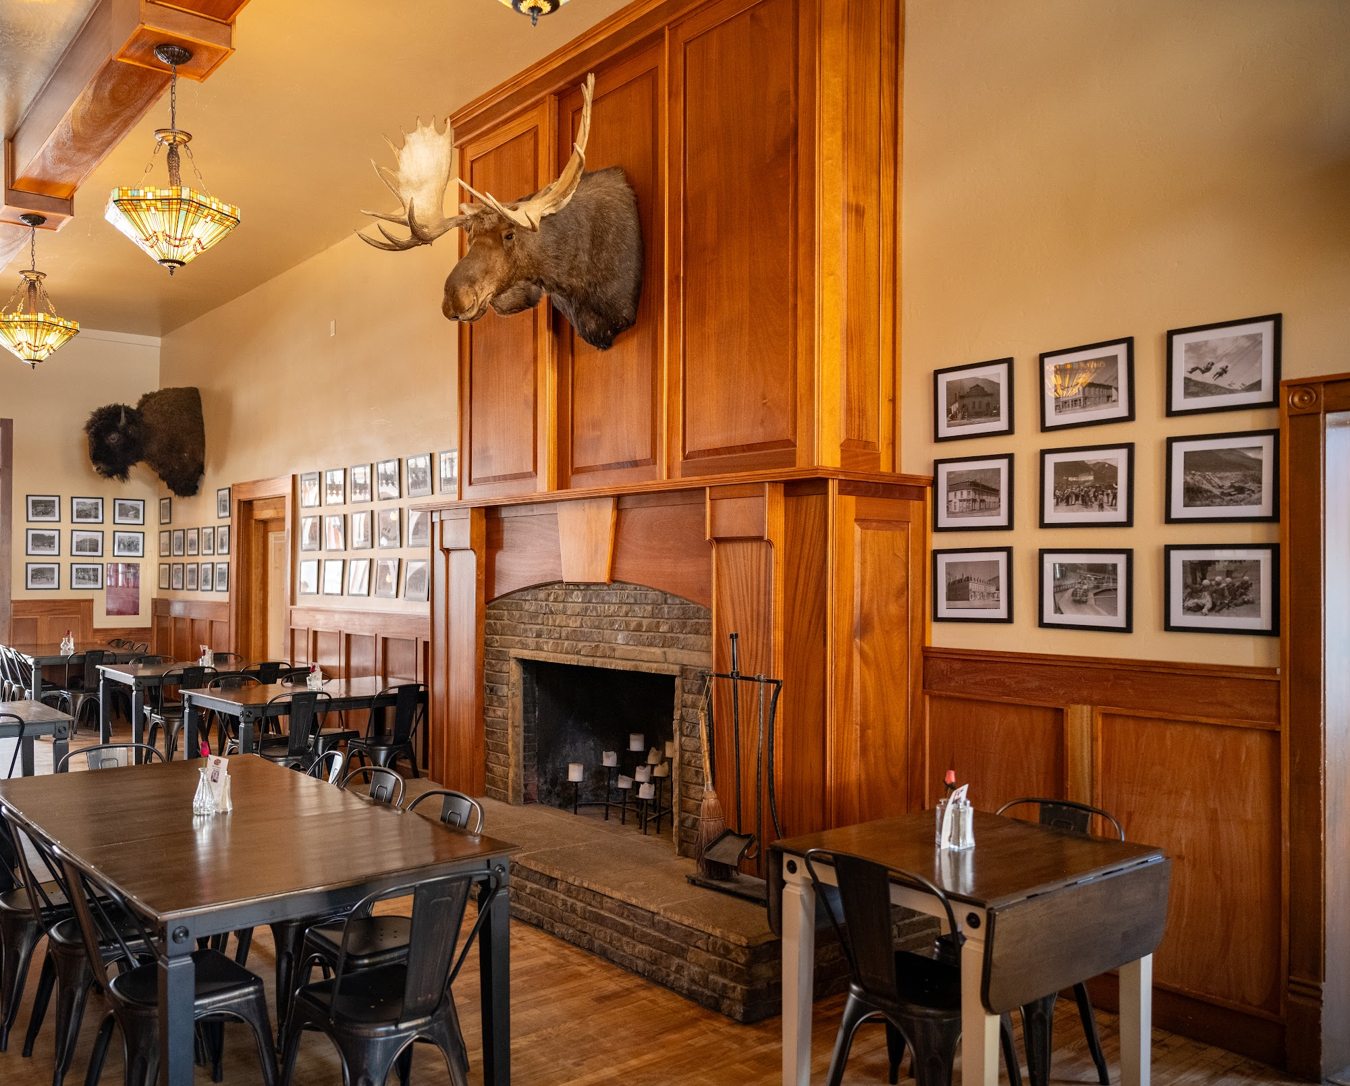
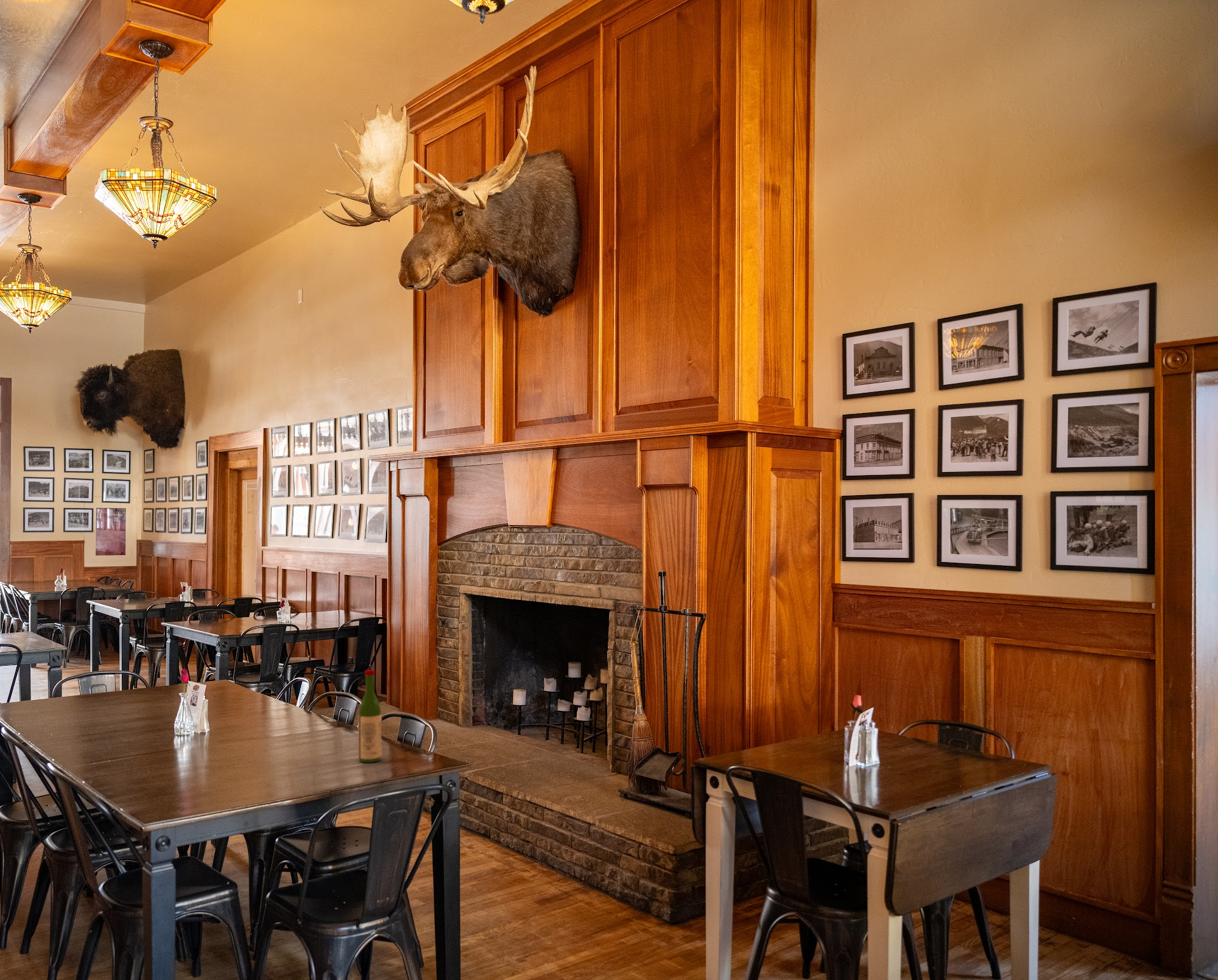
+ wine bottle (370, 714)
